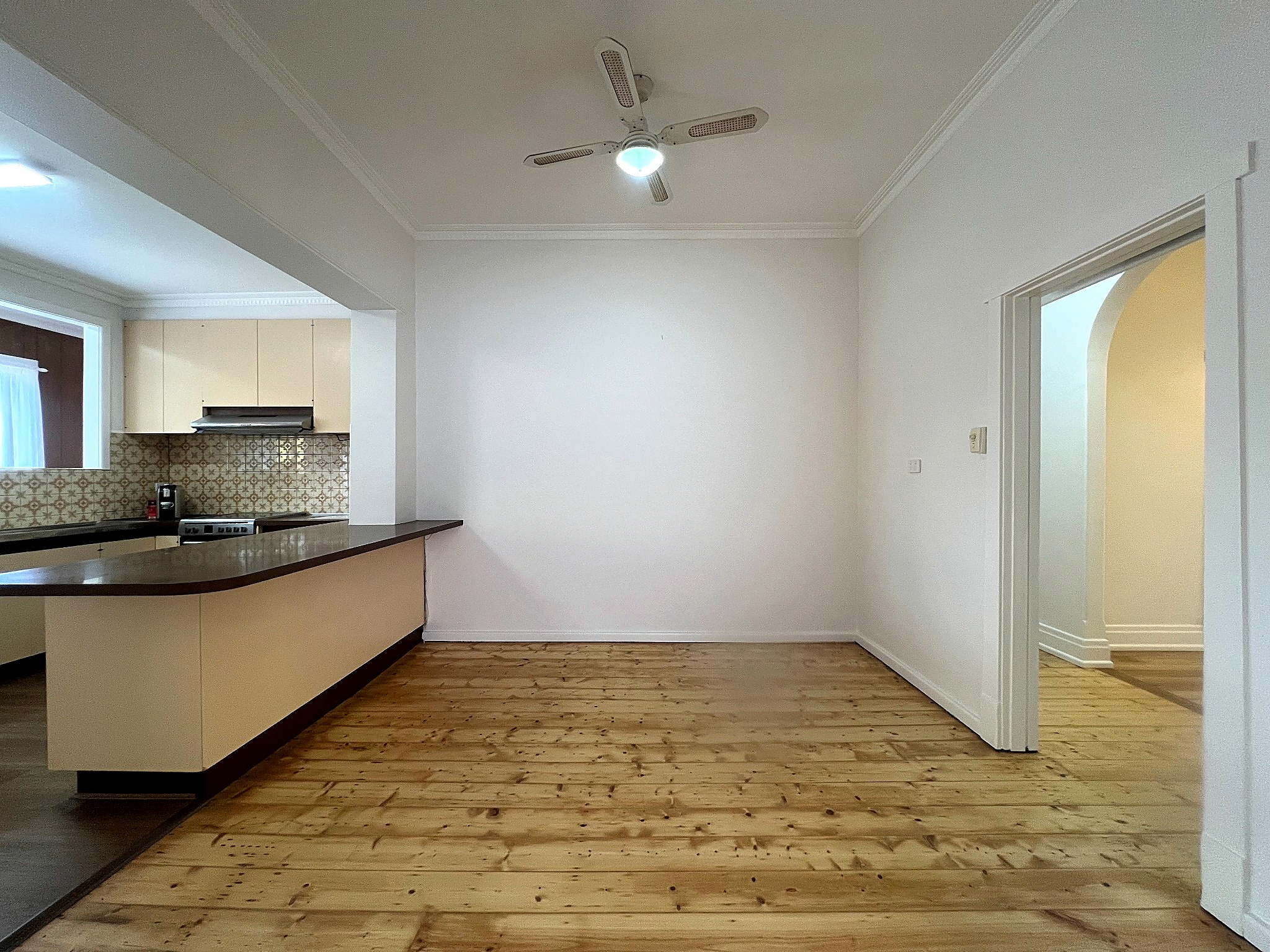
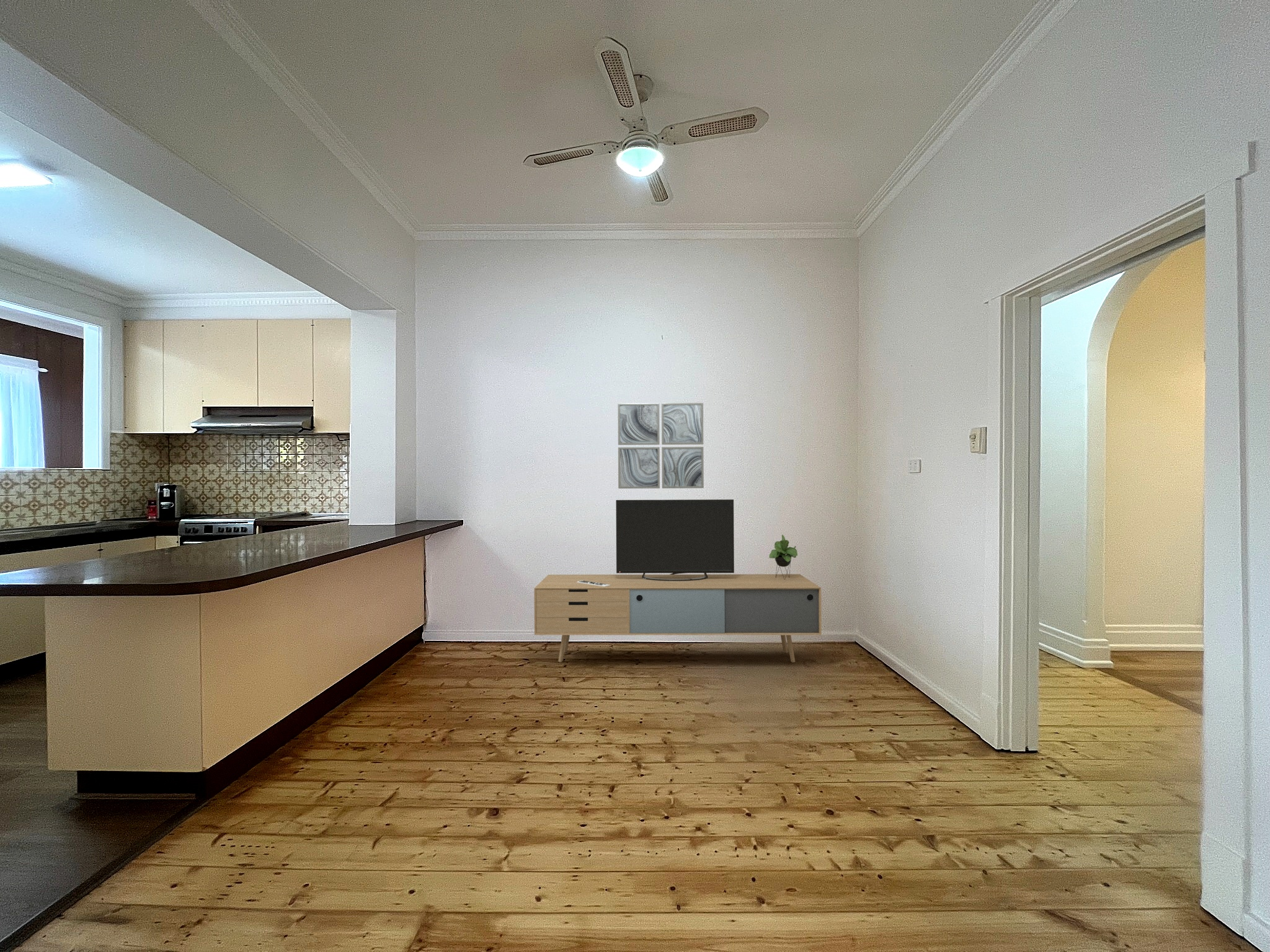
+ media console (675, 578)
+ wall art (662, 444)
